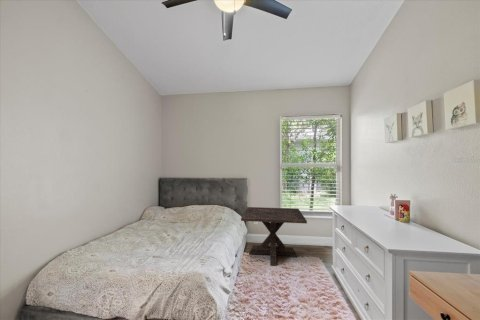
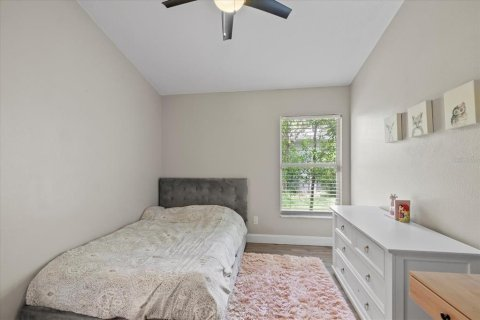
- pedestal table (272, 233)
